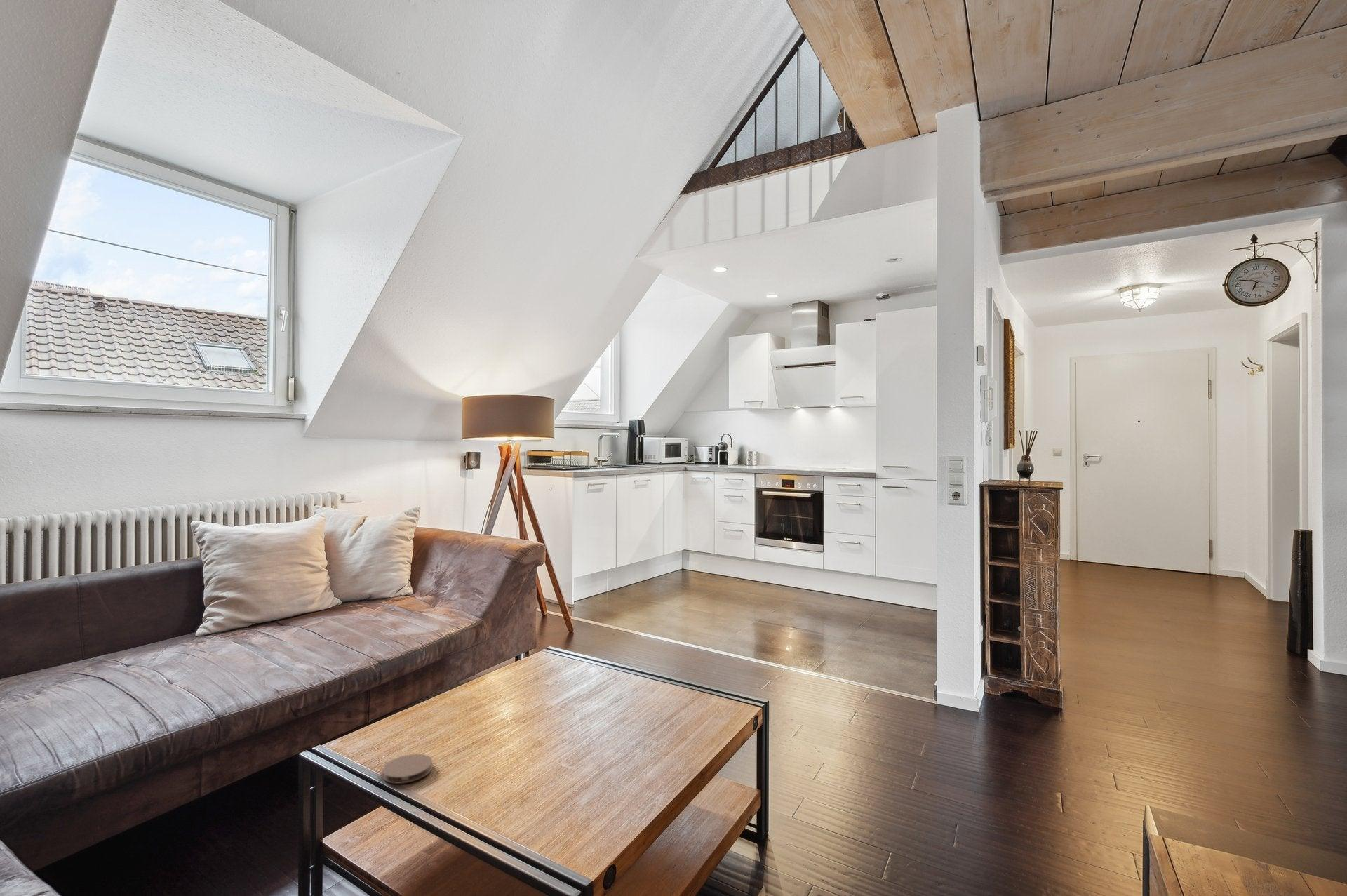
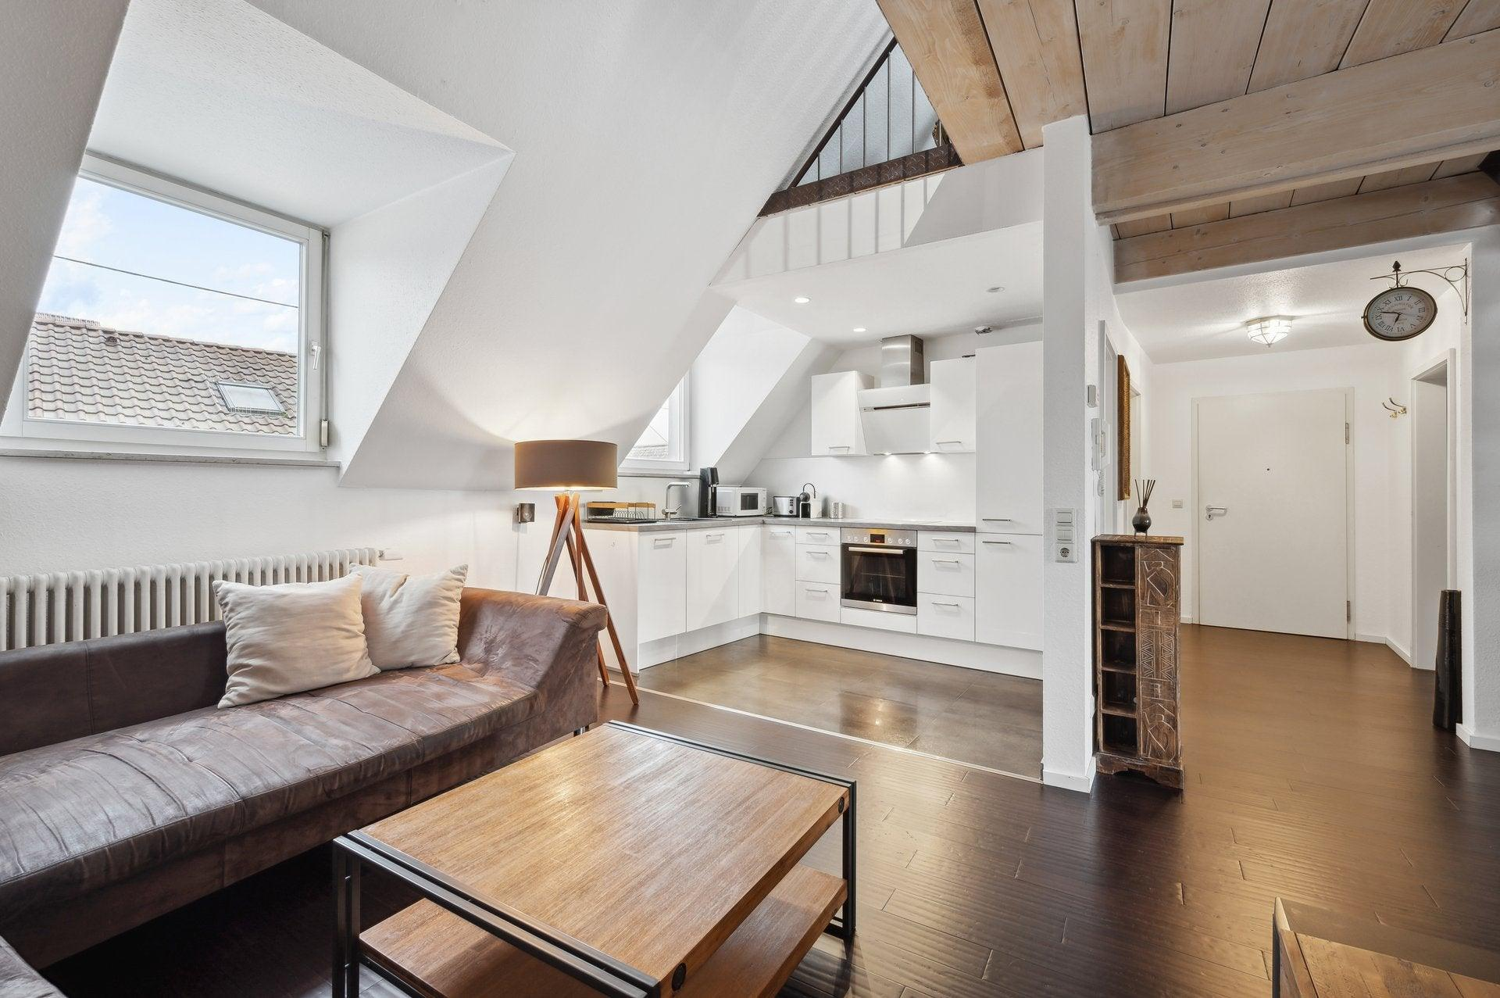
- coaster (408, 768)
